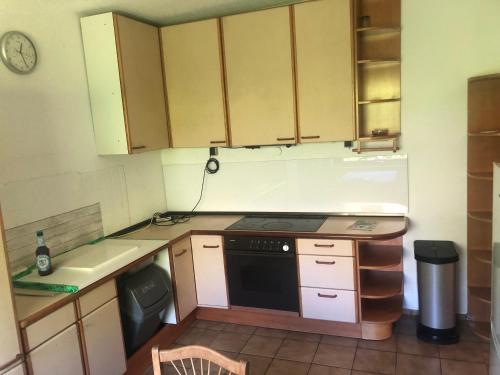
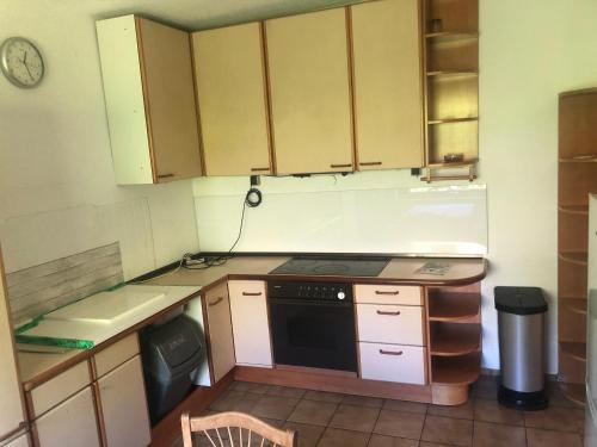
- bottle (42, 252)
